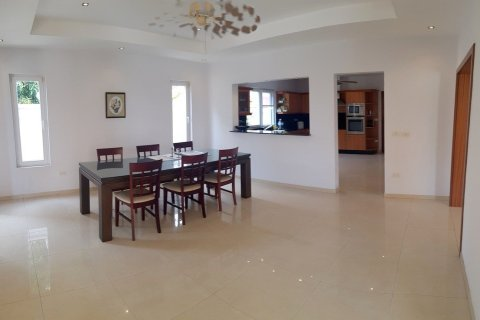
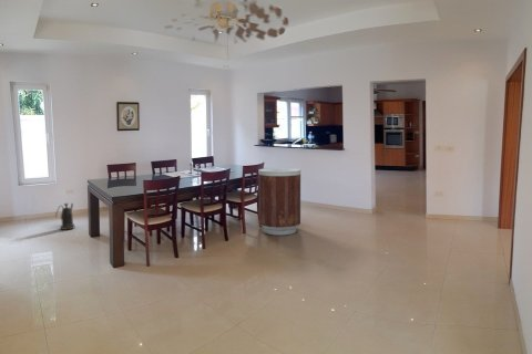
+ watering can (64, 216)
+ trash can (279, 200)
